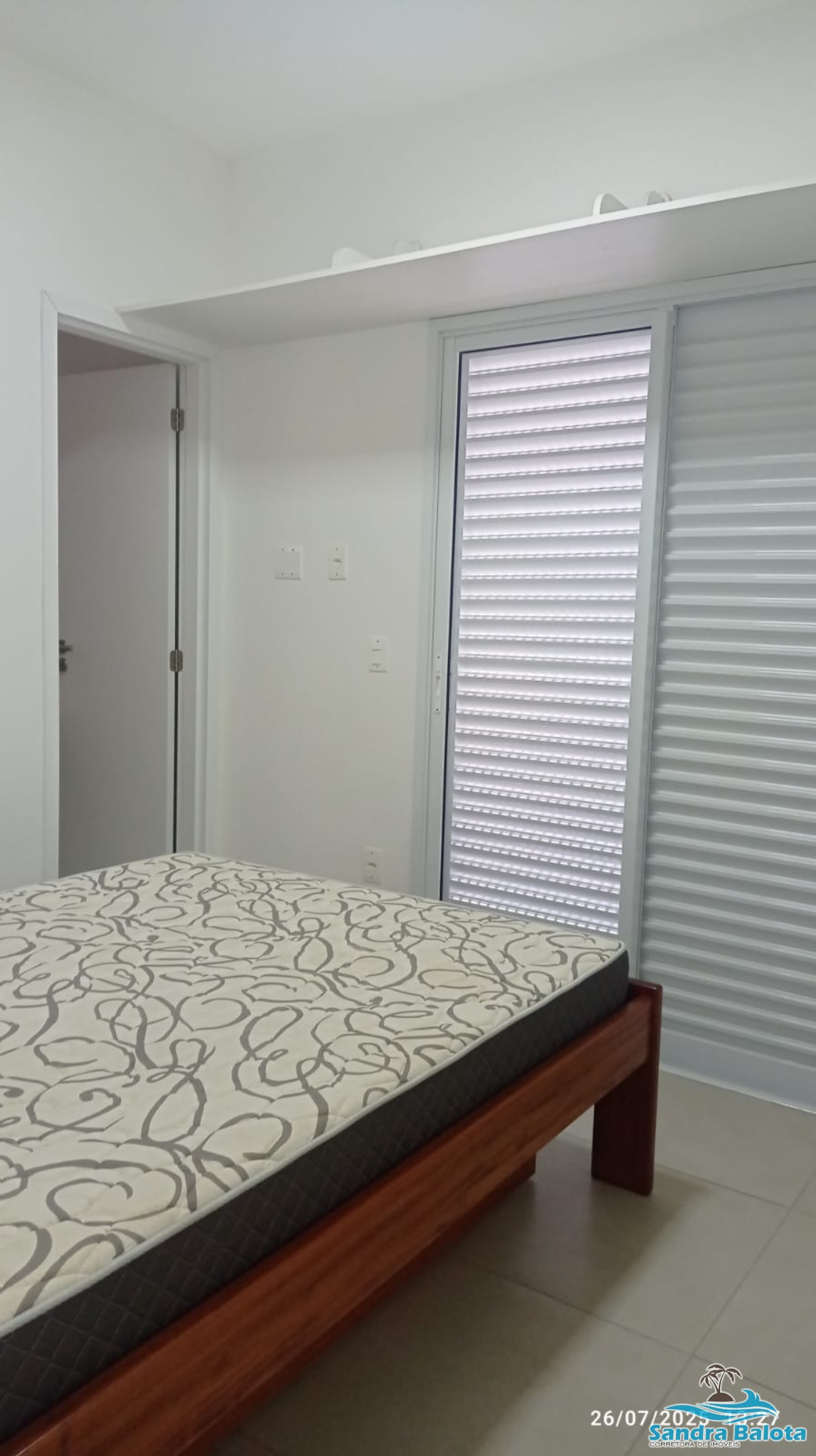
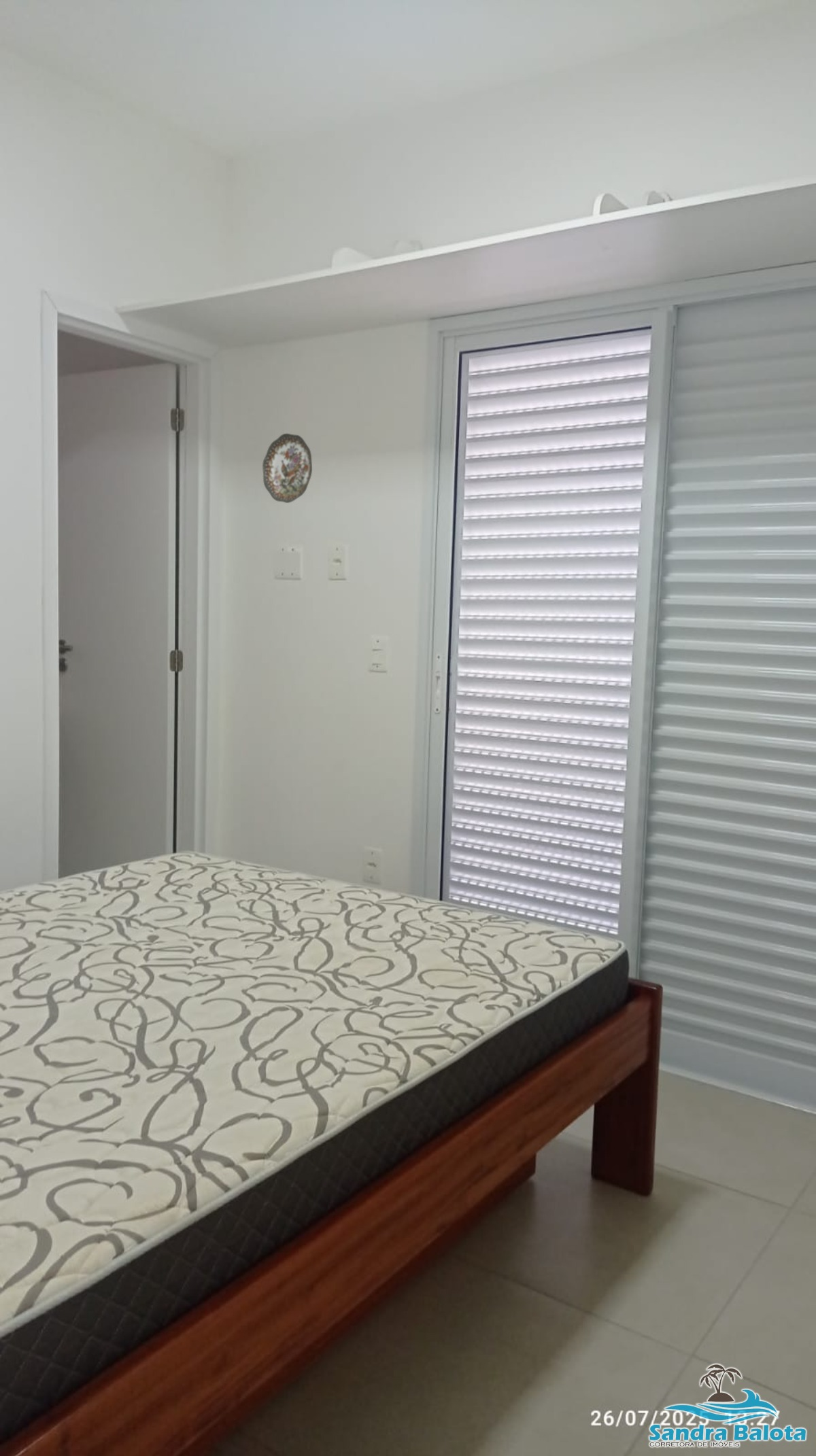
+ decorative plate (289, 468)
